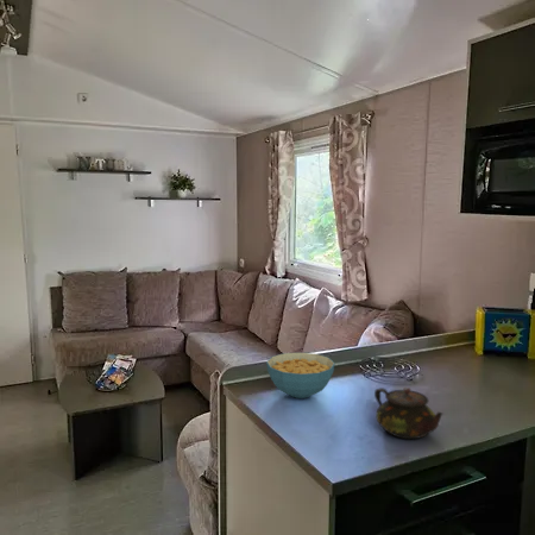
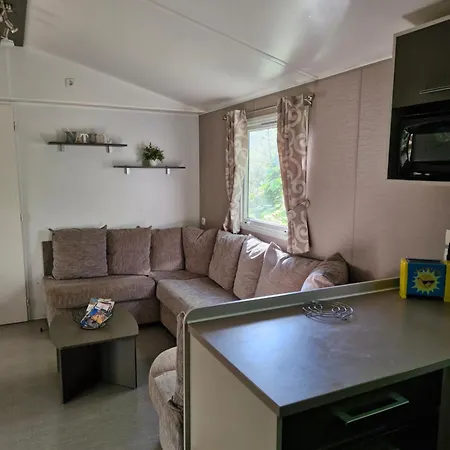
- cereal bowl (300, 378)
- teapot (407, 409)
